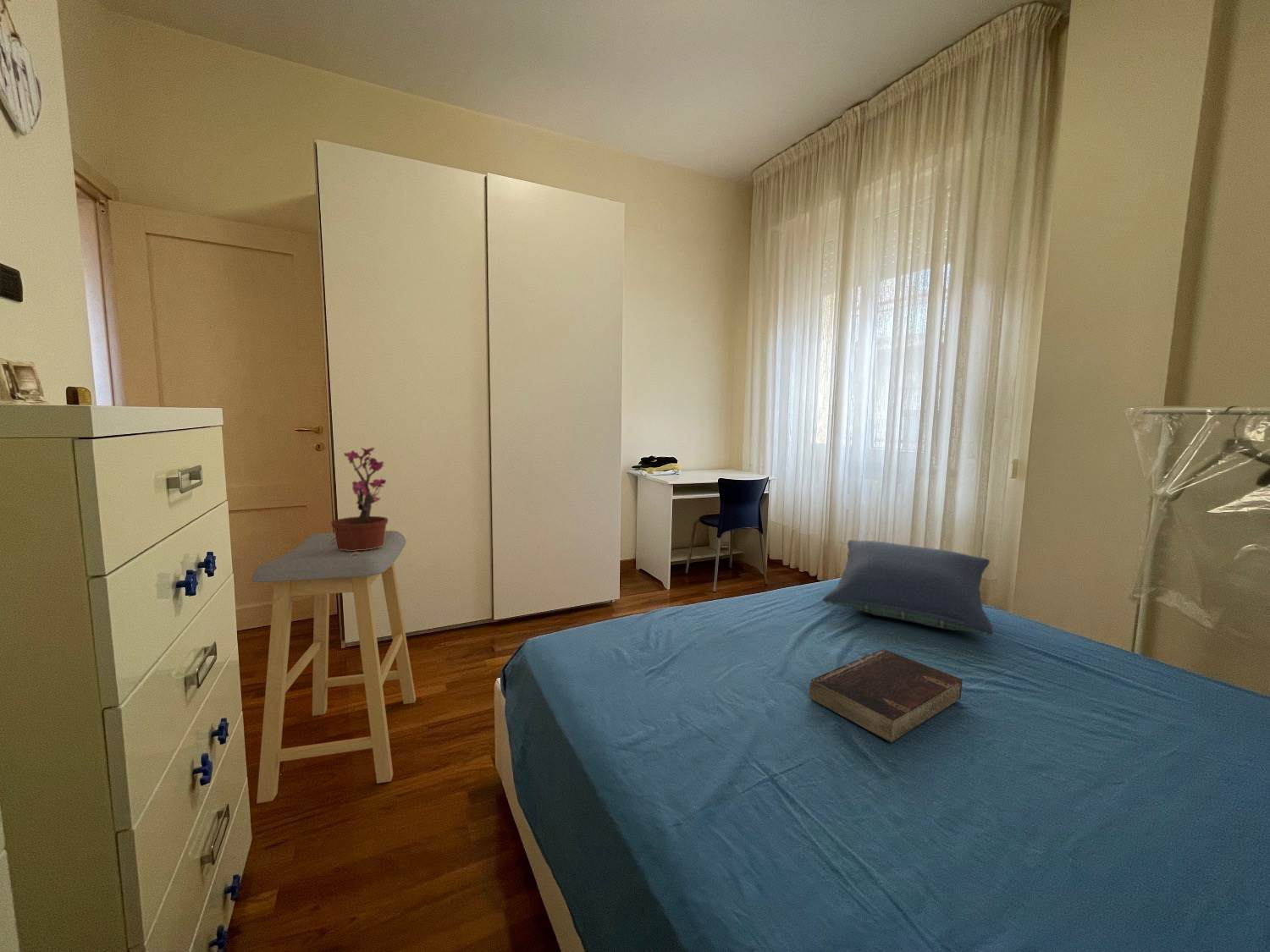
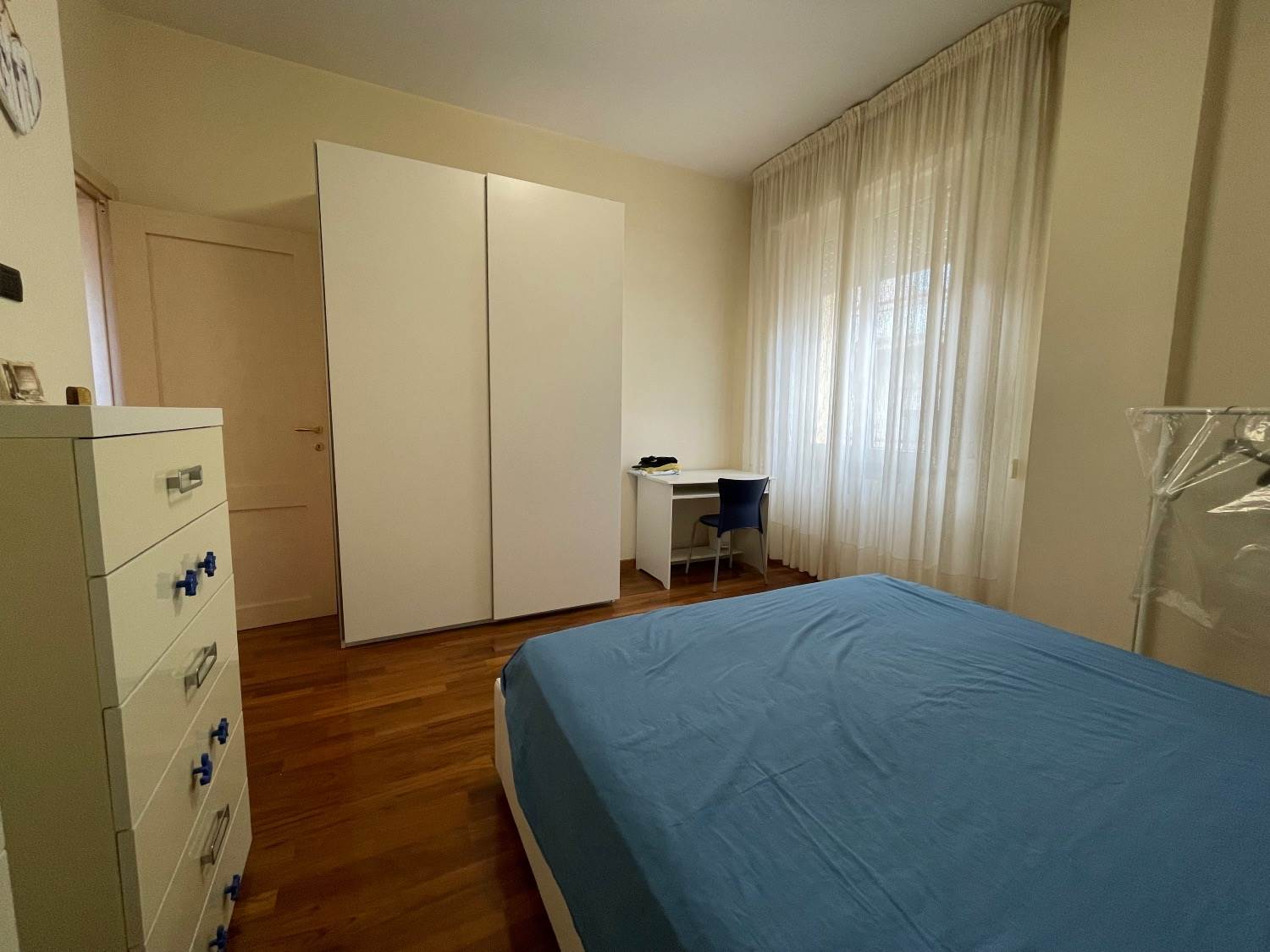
- pillow (908, 580)
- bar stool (359, 641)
- hardback book (886, 689)
- potted plant (354, 493)
